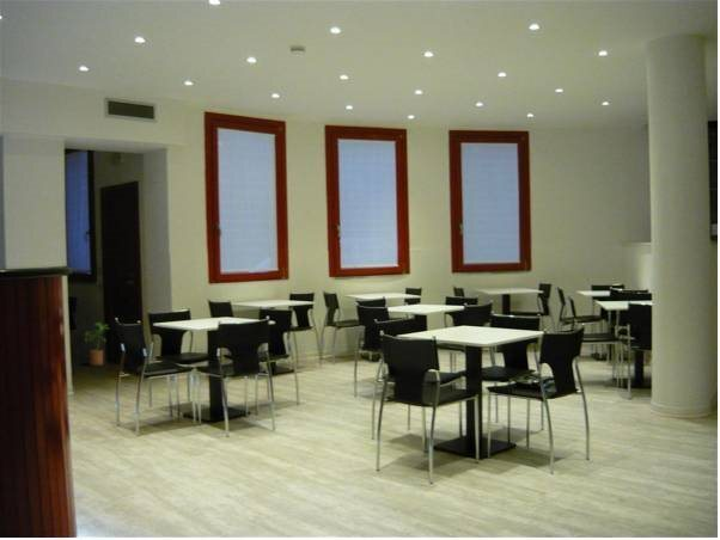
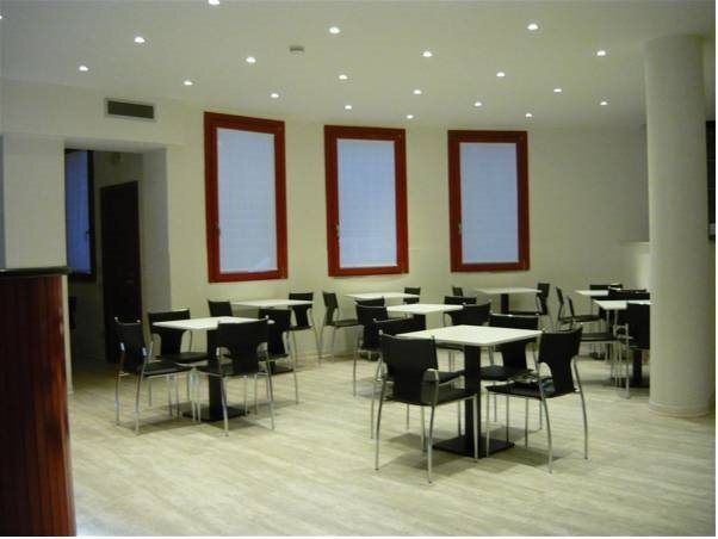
- house plant (94, 344)
